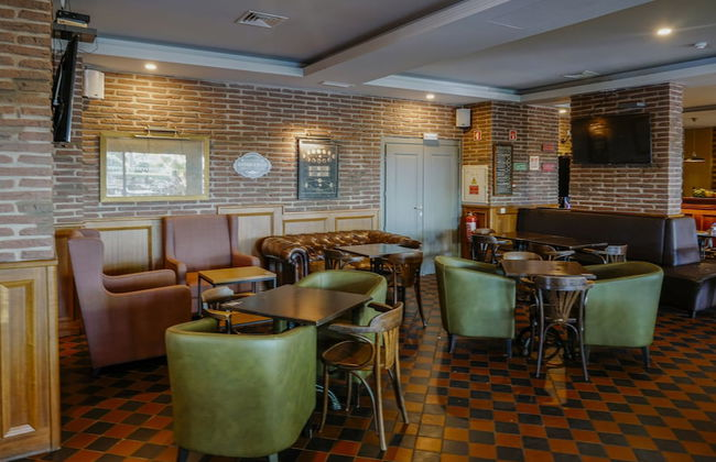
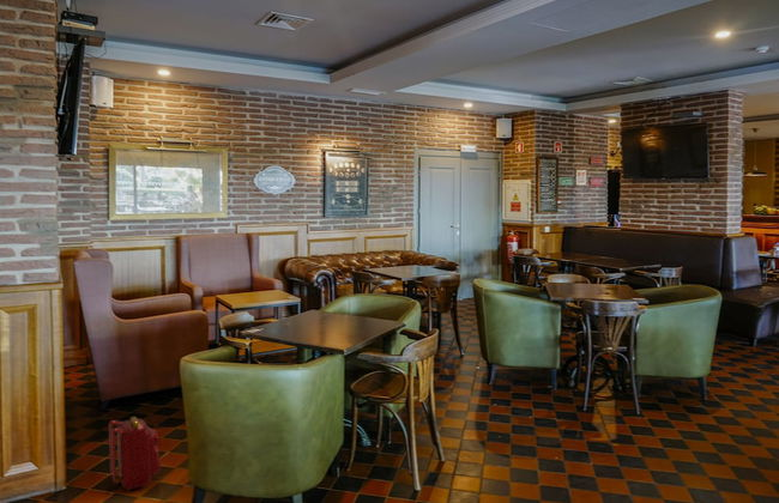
+ backpack (134, 450)
